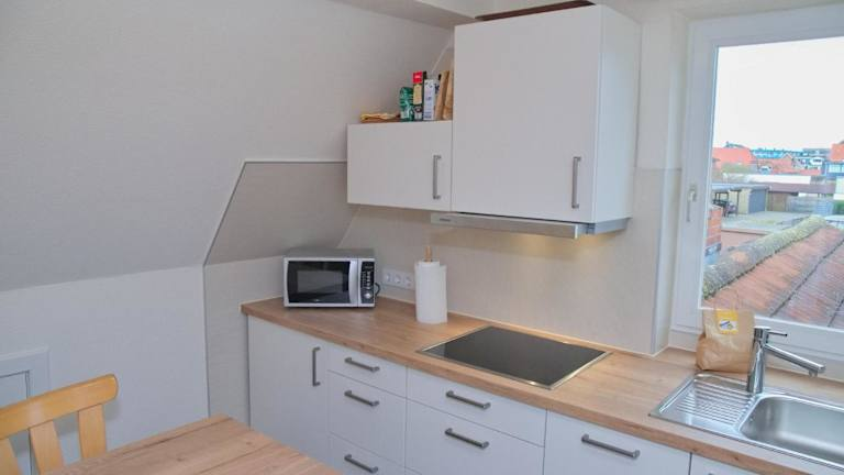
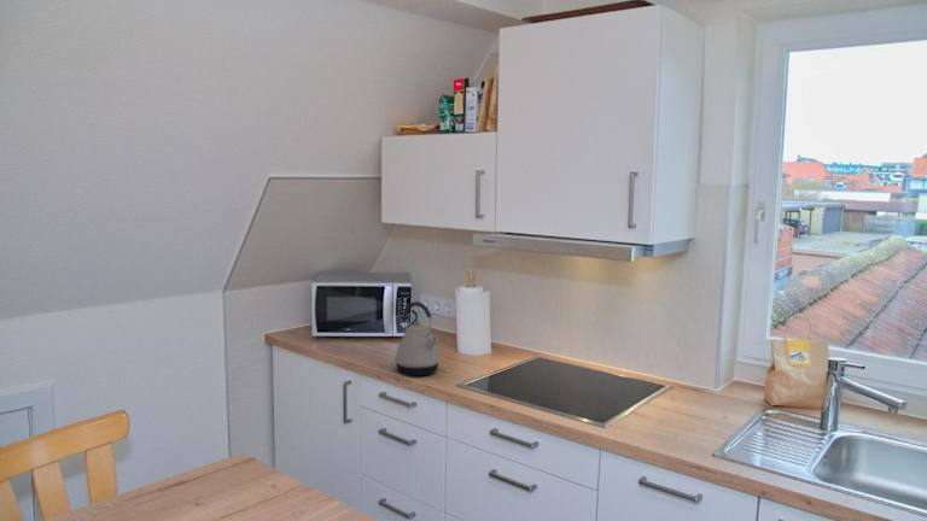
+ kettle (418, 336)
